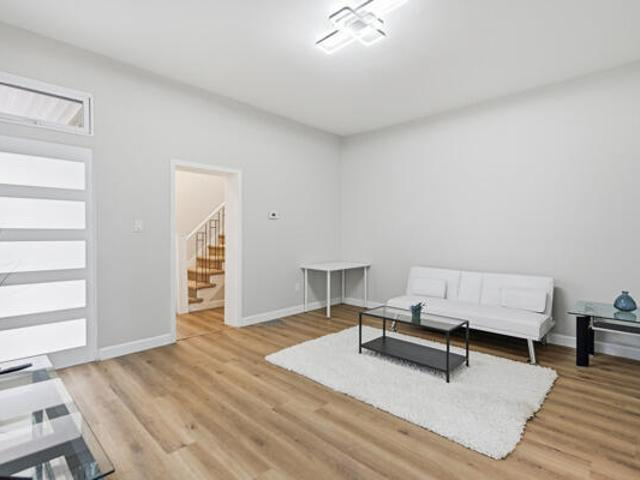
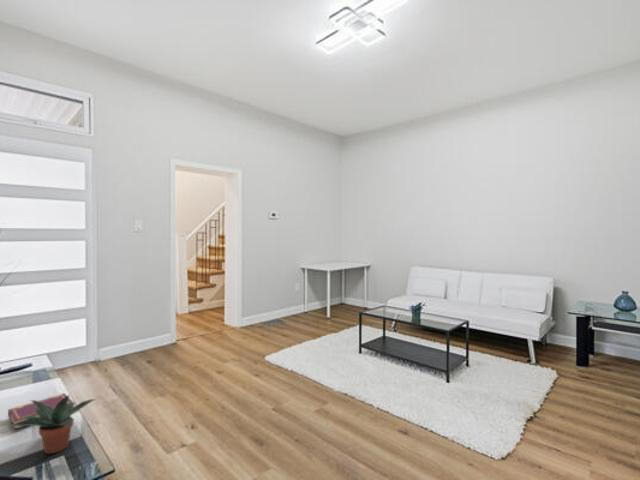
+ book (36, 406)
+ potted plant (56, 419)
